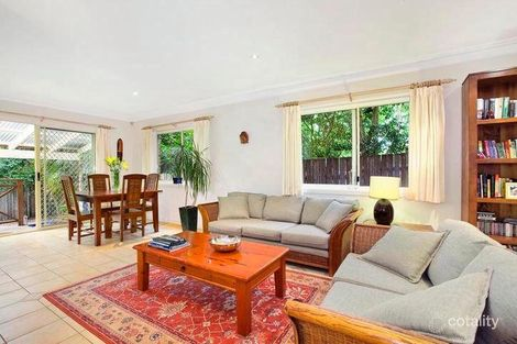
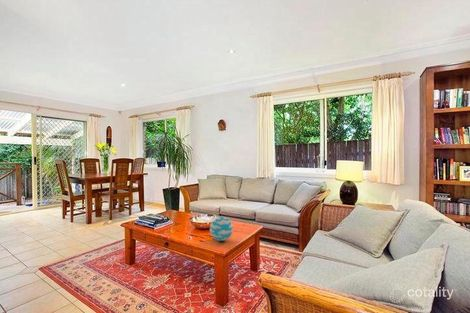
+ decorative ball (221, 228)
